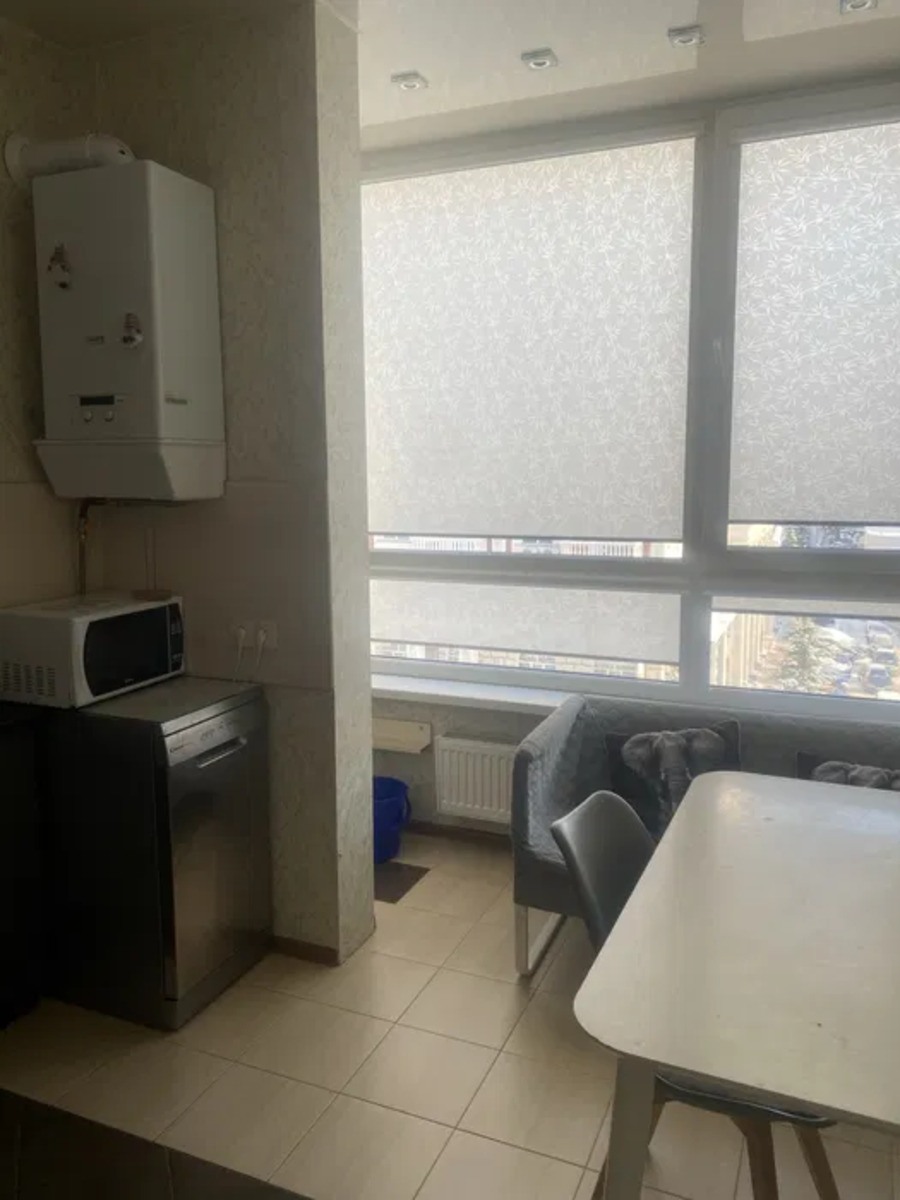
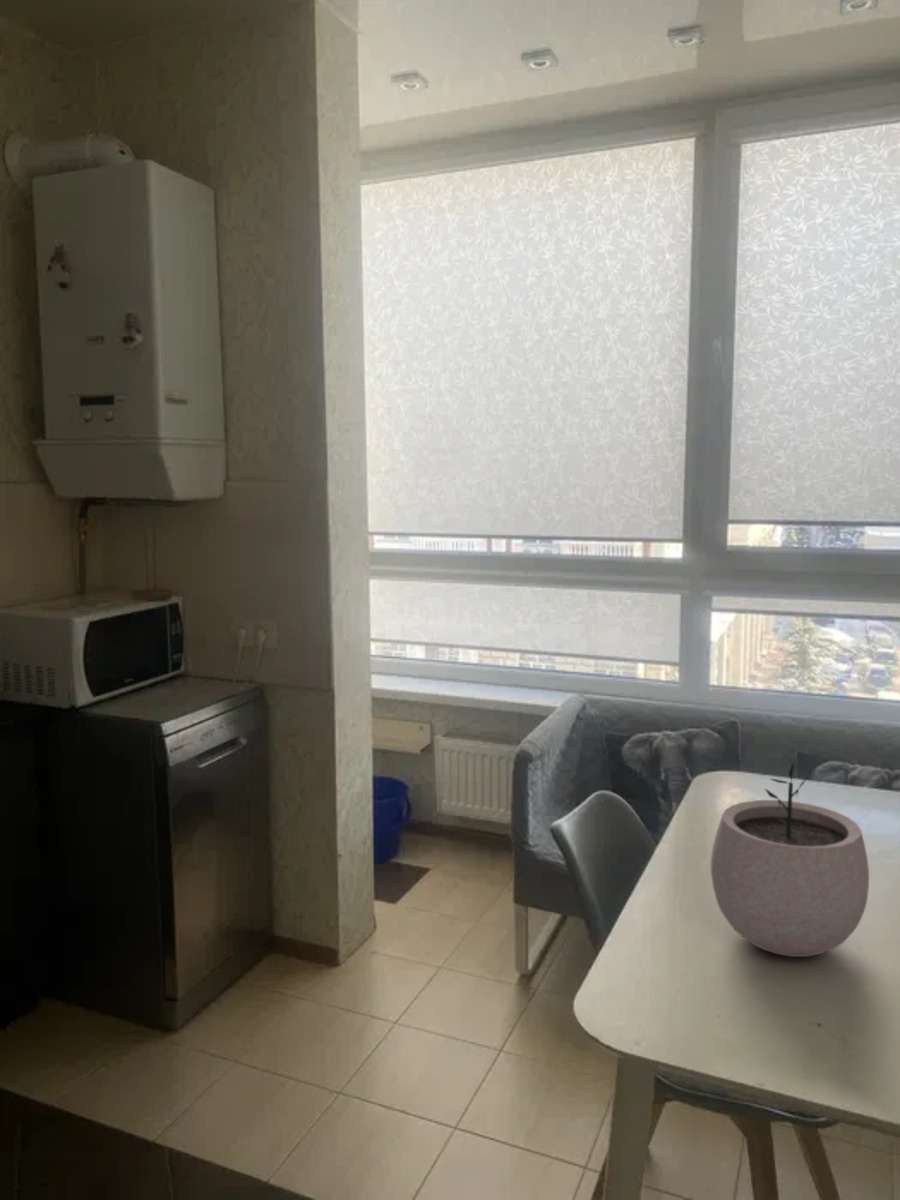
+ plant pot (788, 856)
